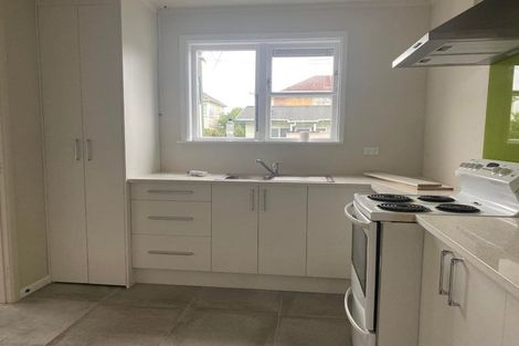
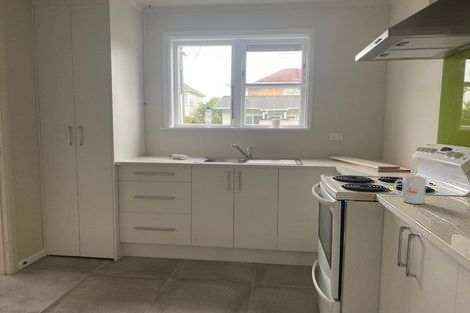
+ mug (409, 188)
